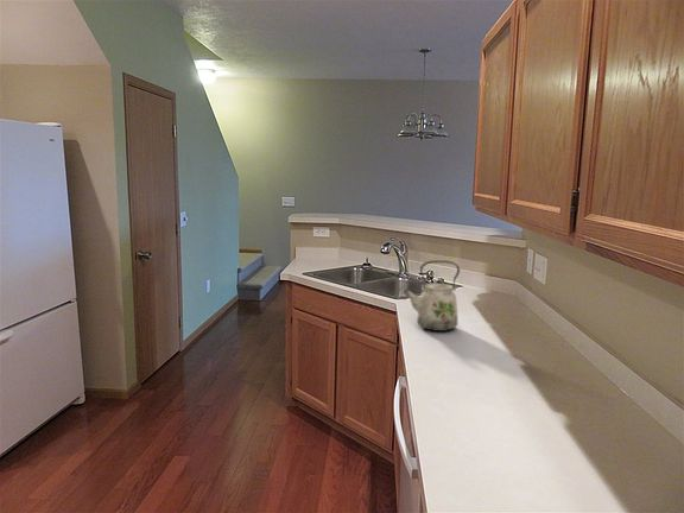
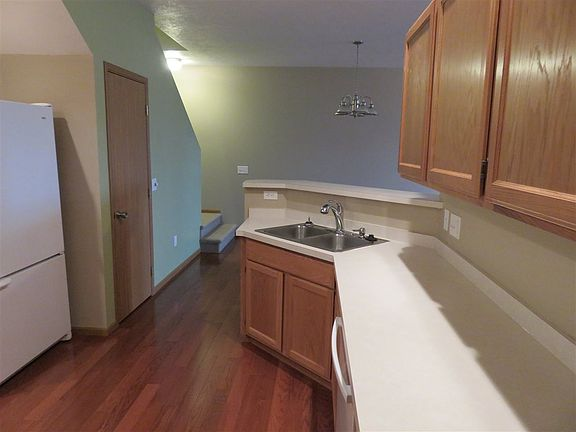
- kettle (430, 294)
